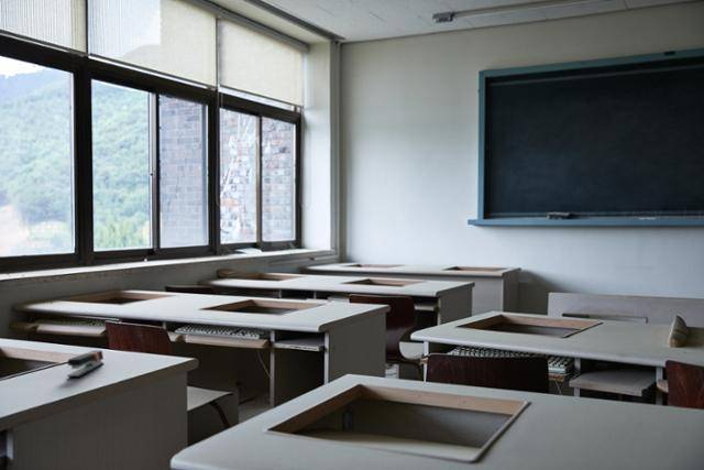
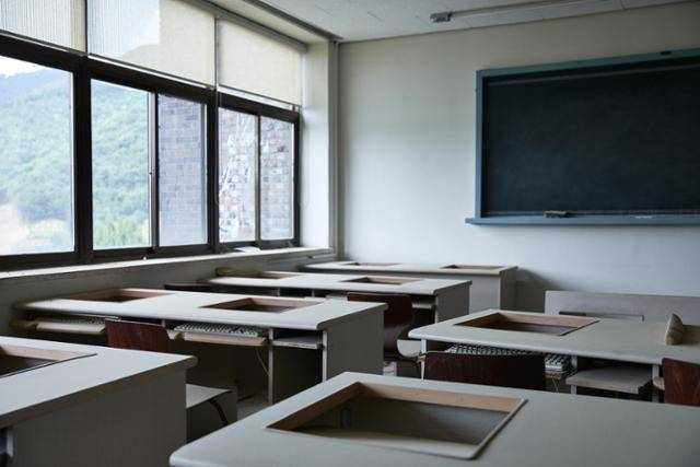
- stapler (86, 361)
